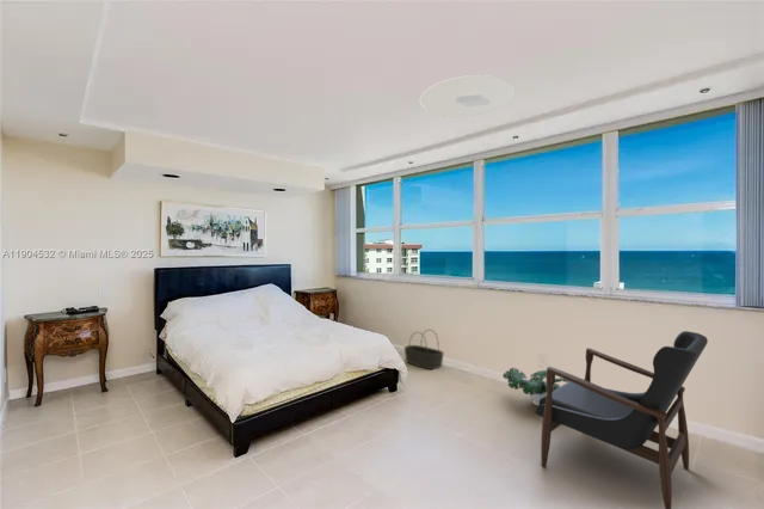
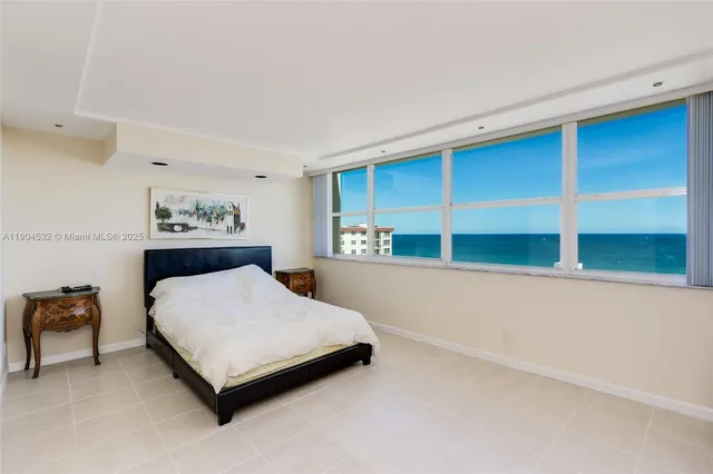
- potted plant (535, 388)
- armchair (618, 398)
- ceiling light (466, 94)
- basket (423, 347)
